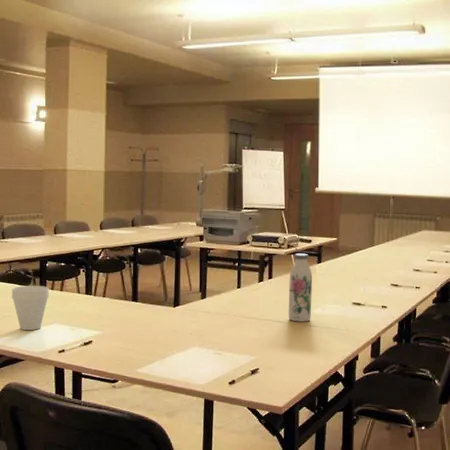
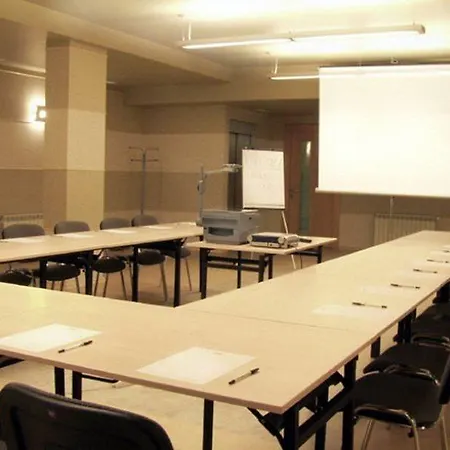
- water bottle (300, 286)
- cup (30, 308)
